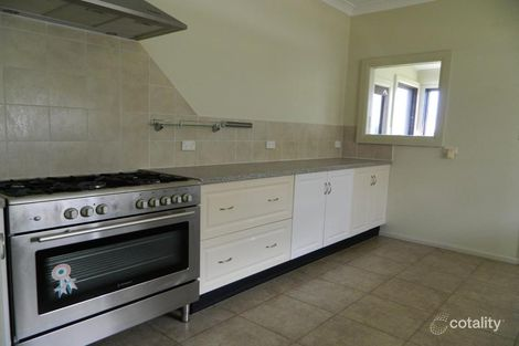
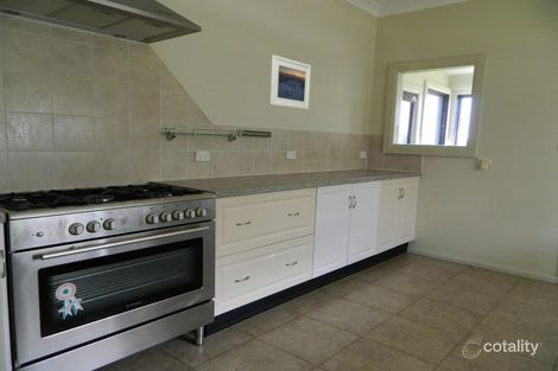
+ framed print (291, 84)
